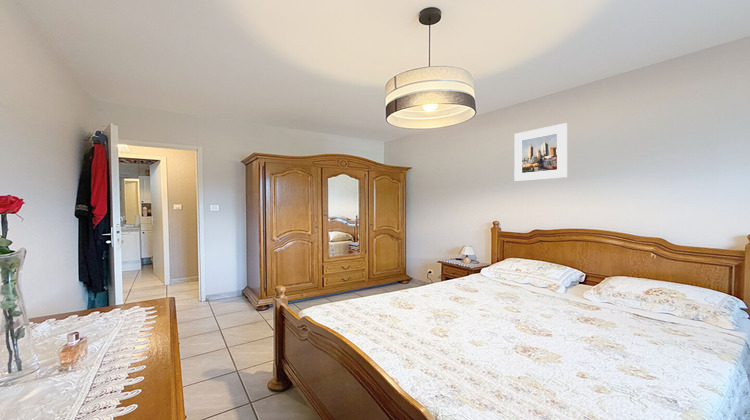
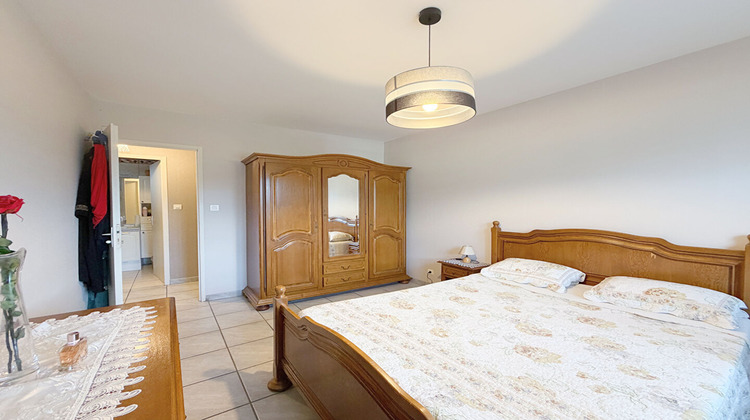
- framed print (538, 154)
